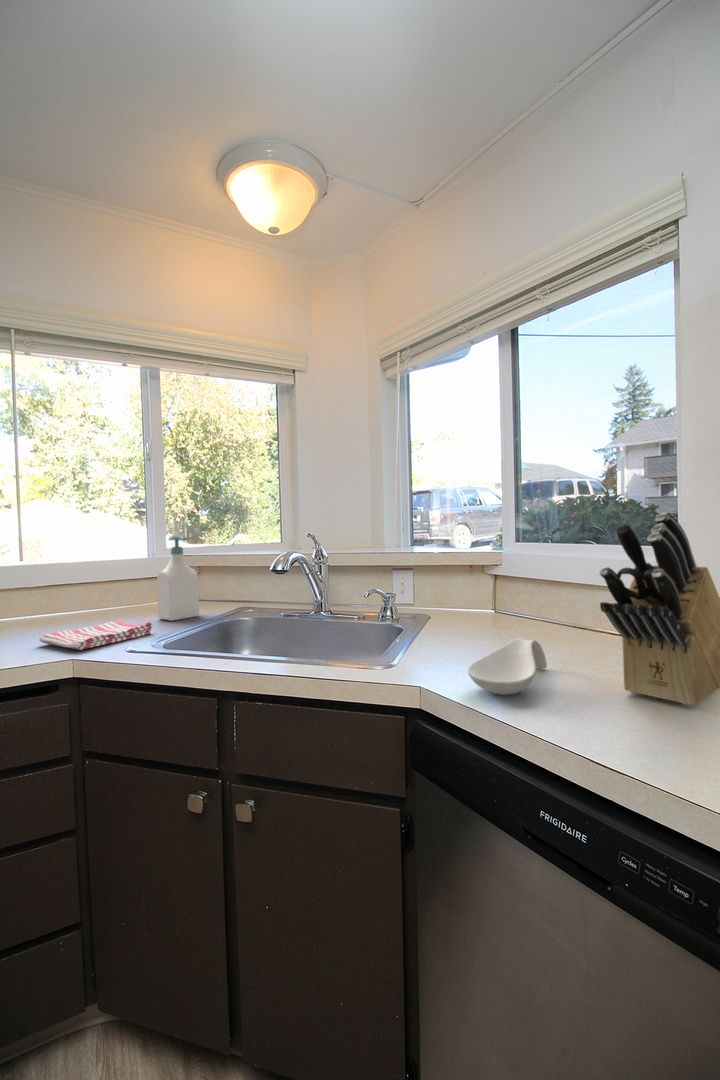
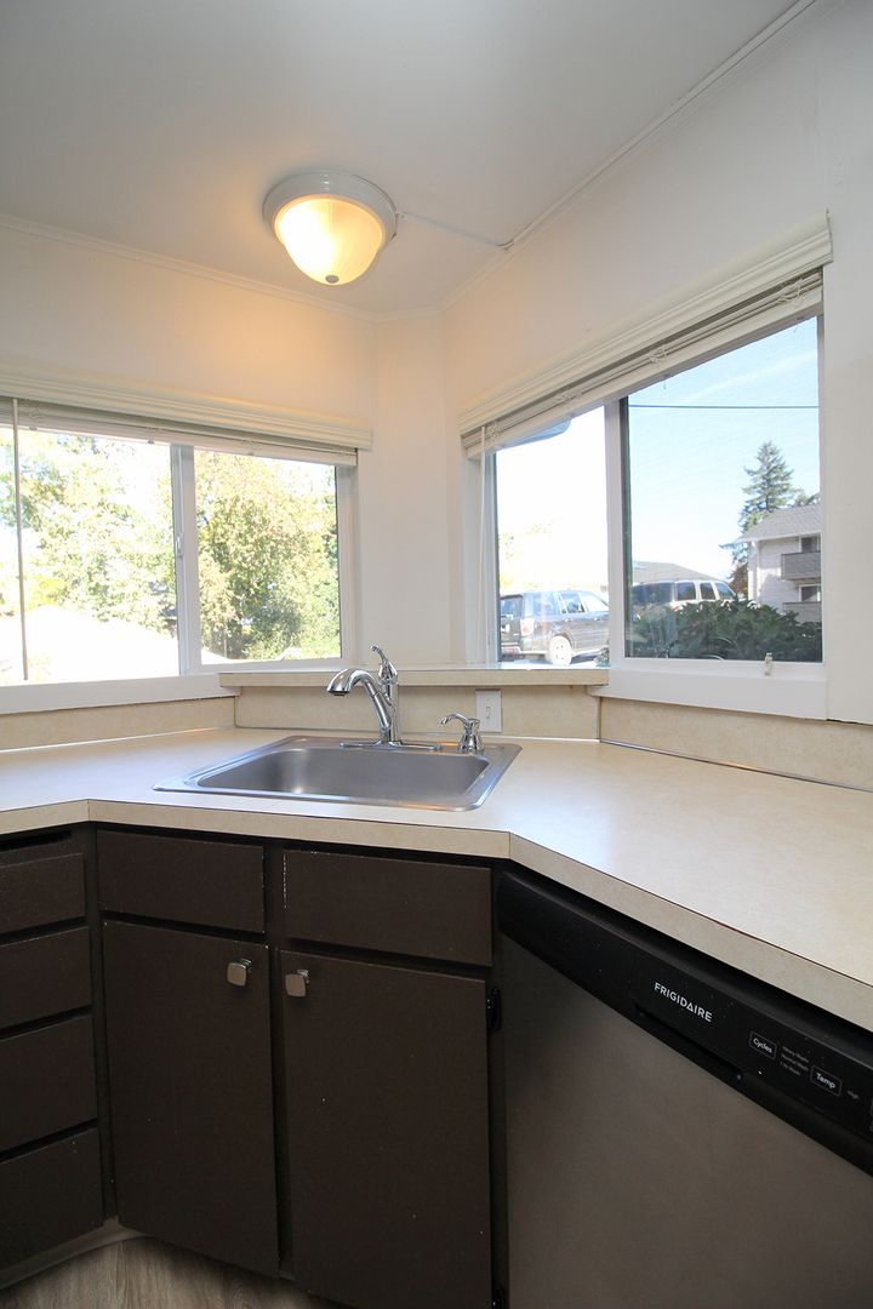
- soap bottle (179, 575)
- spoon rest (513, 663)
- knife block (674, 601)
- dish towel (98, 632)
